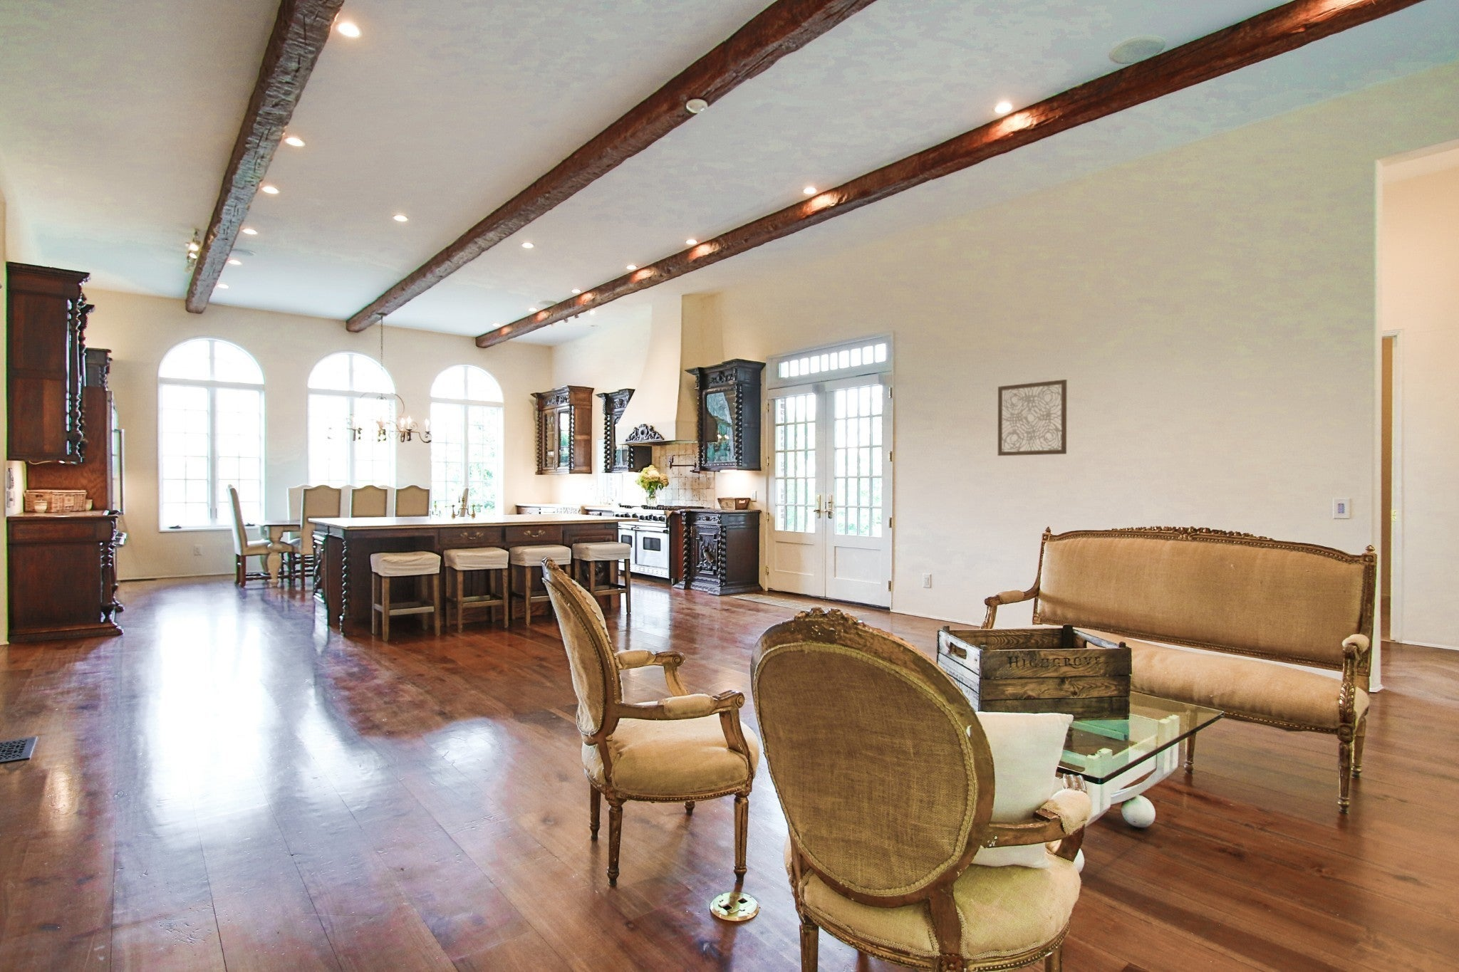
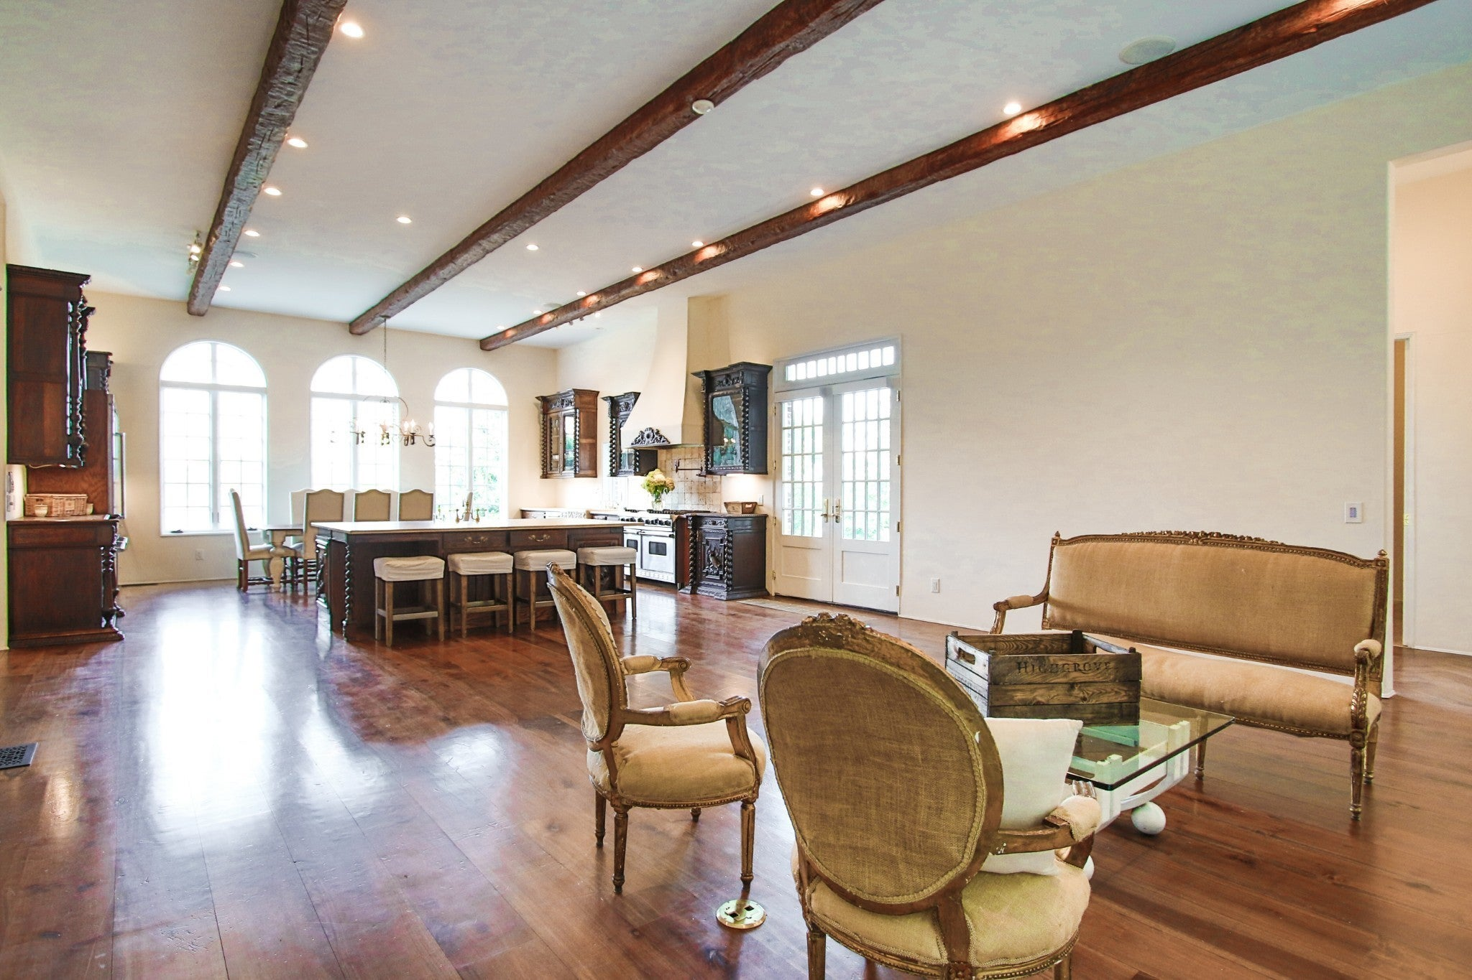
- wall art (1034, 417)
